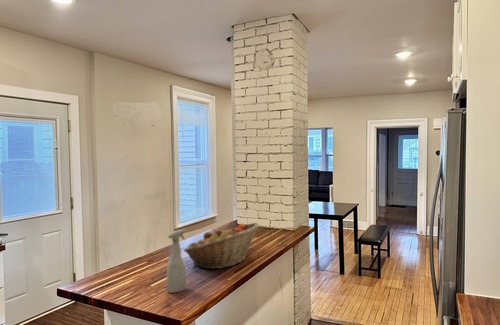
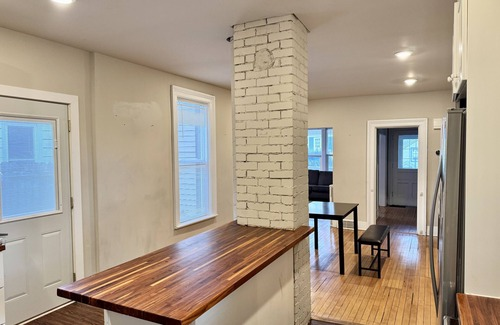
- spray bottle (176, 260)
- fruit basket (223, 242)
